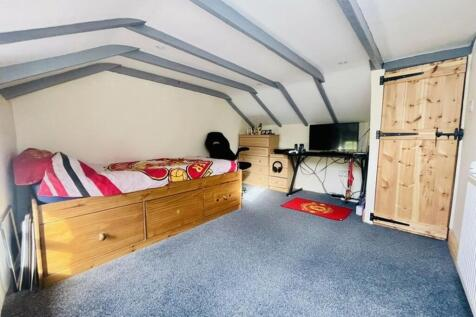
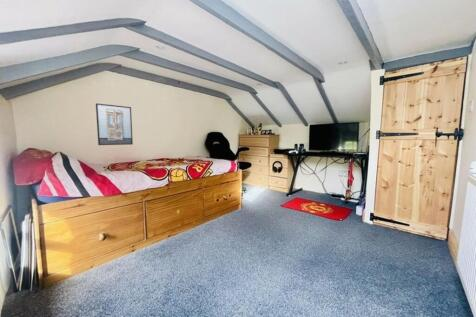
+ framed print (115, 125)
